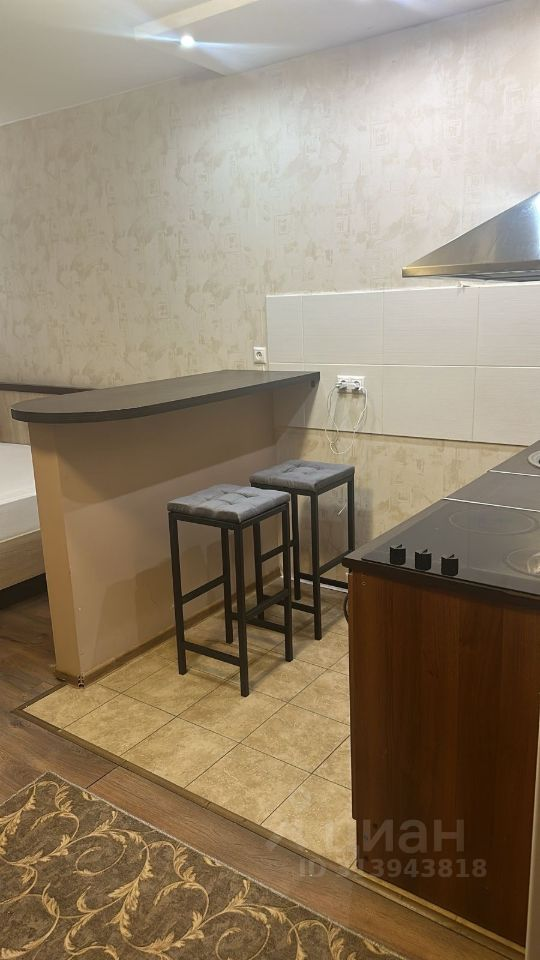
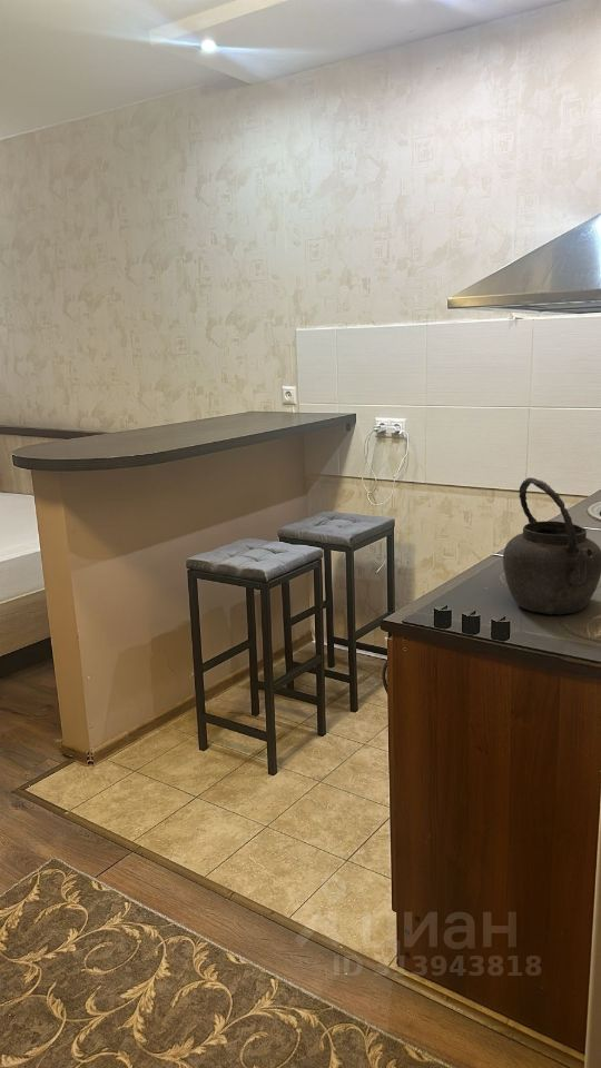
+ kettle (554, 545)
